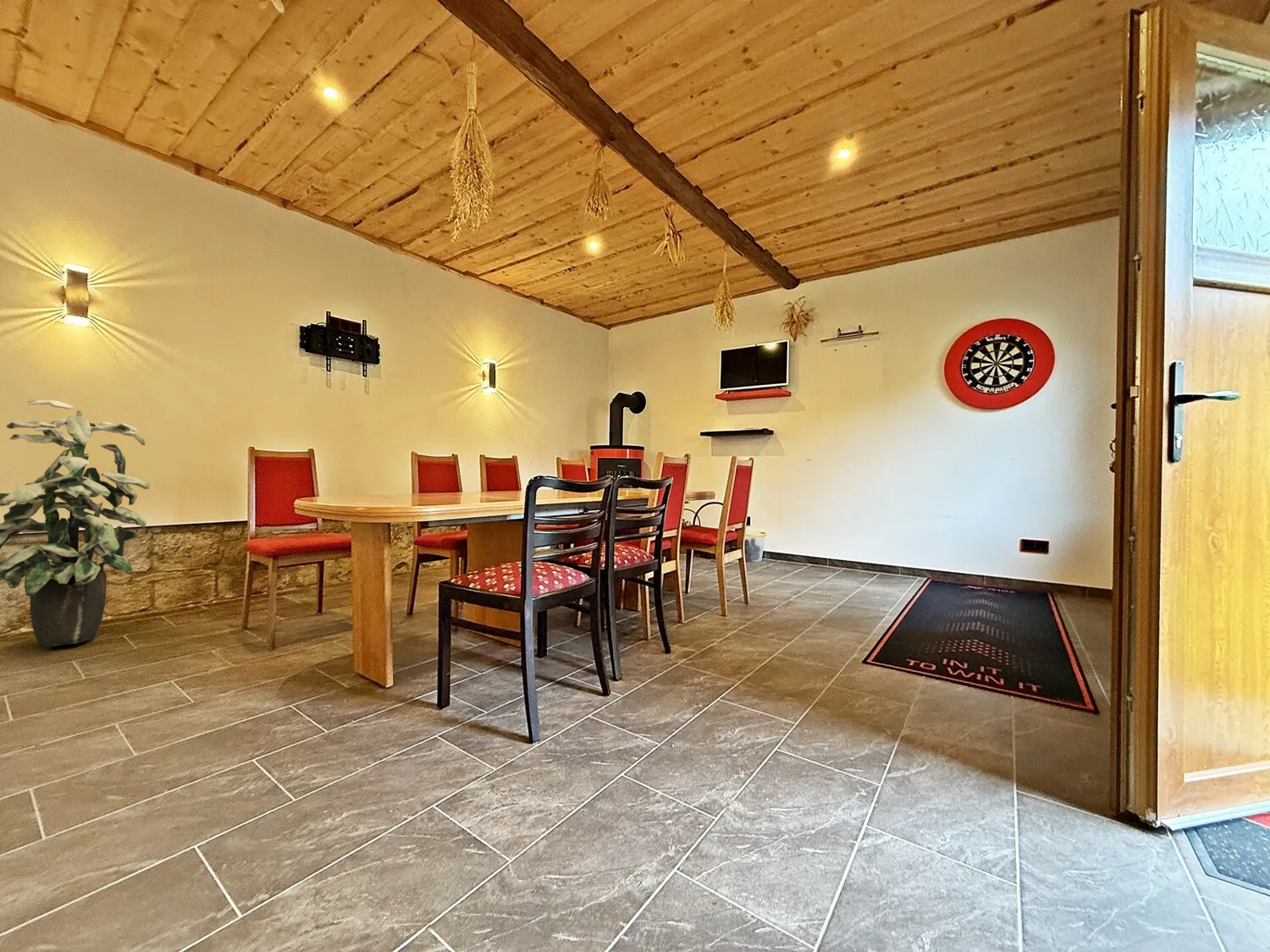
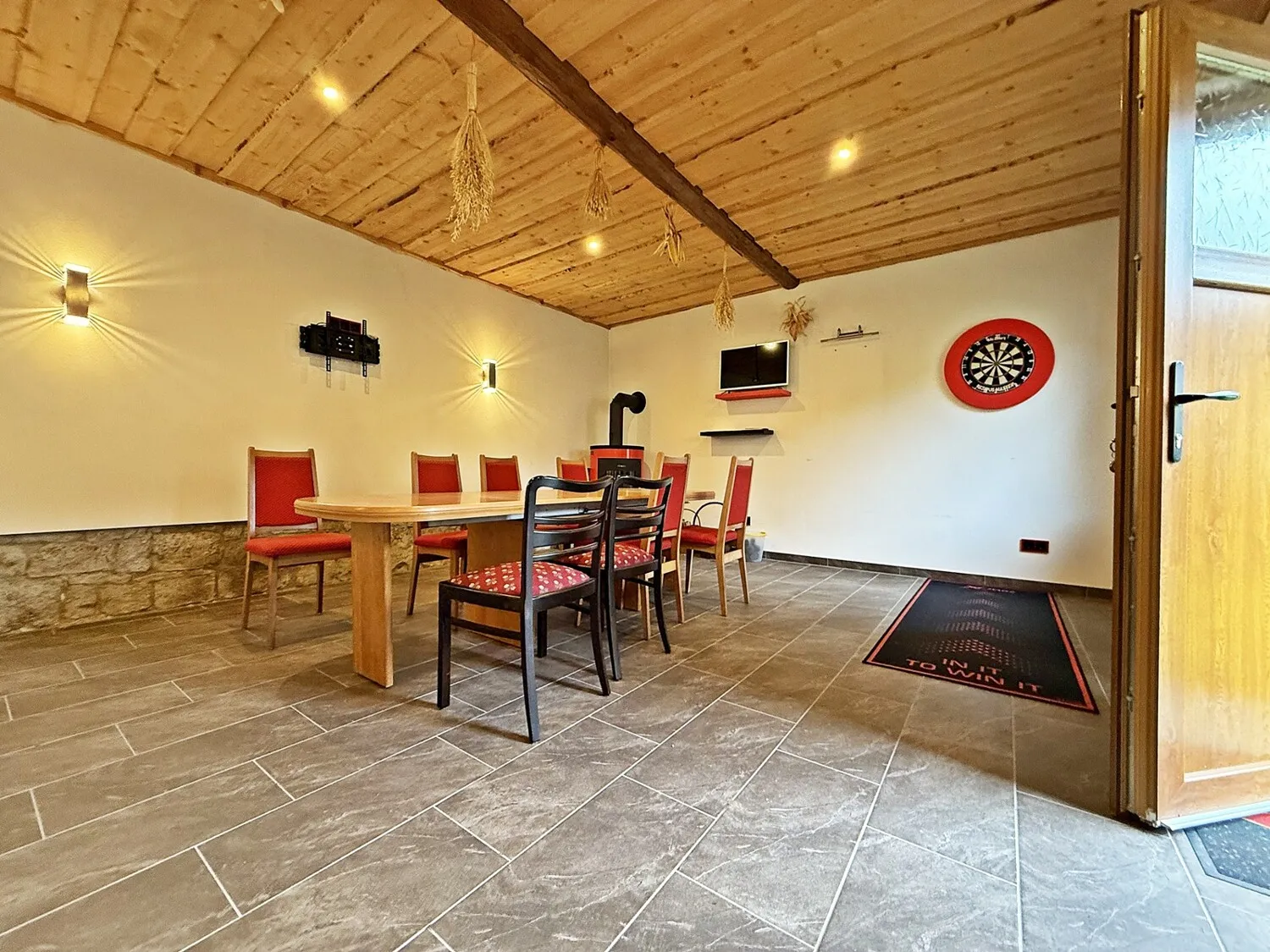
- indoor plant (65, 522)
